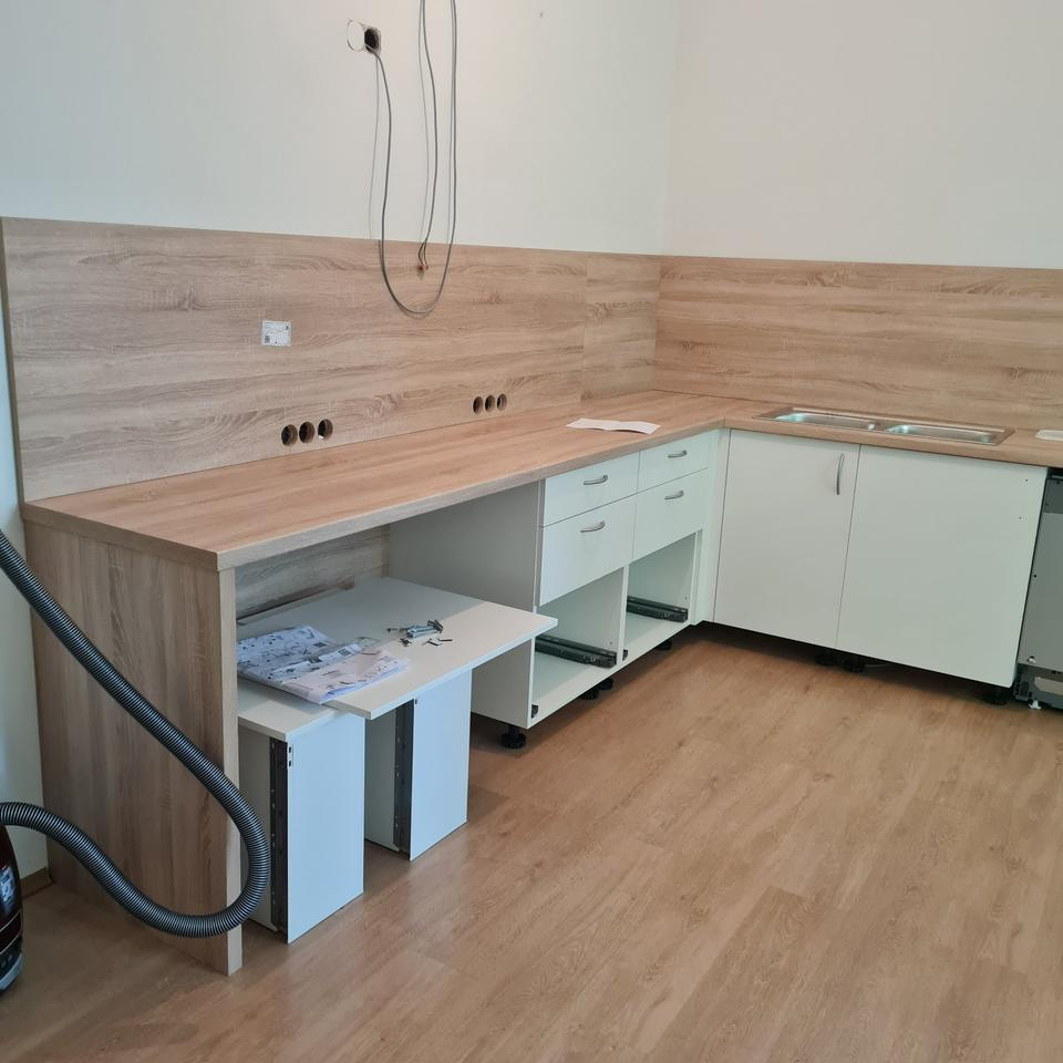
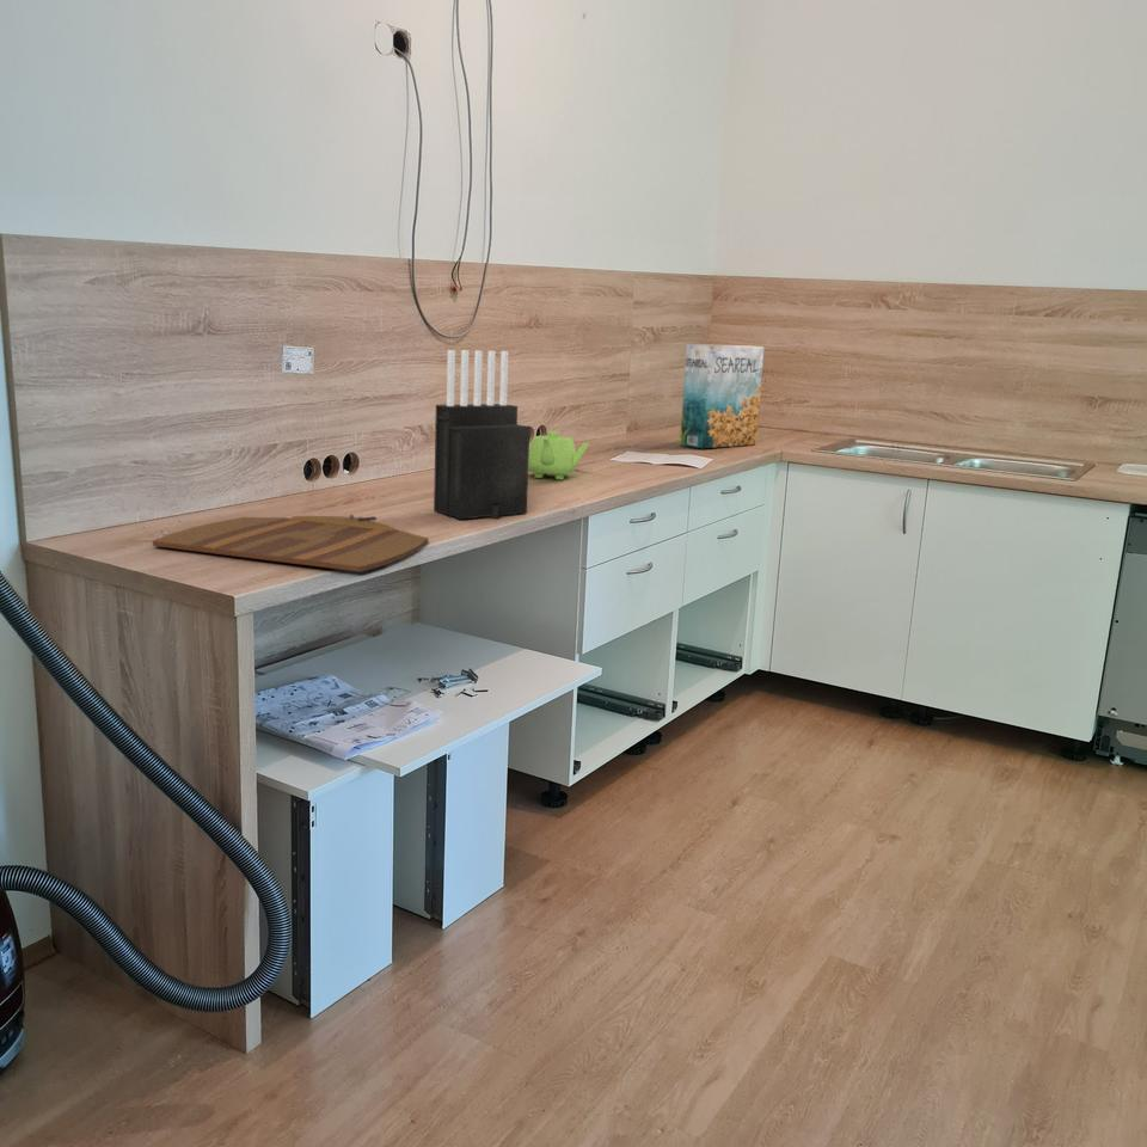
+ teapot (550, 454)
+ cutting board (311, 533)
+ knife block (485, 434)
+ cereal box (722, 395)
